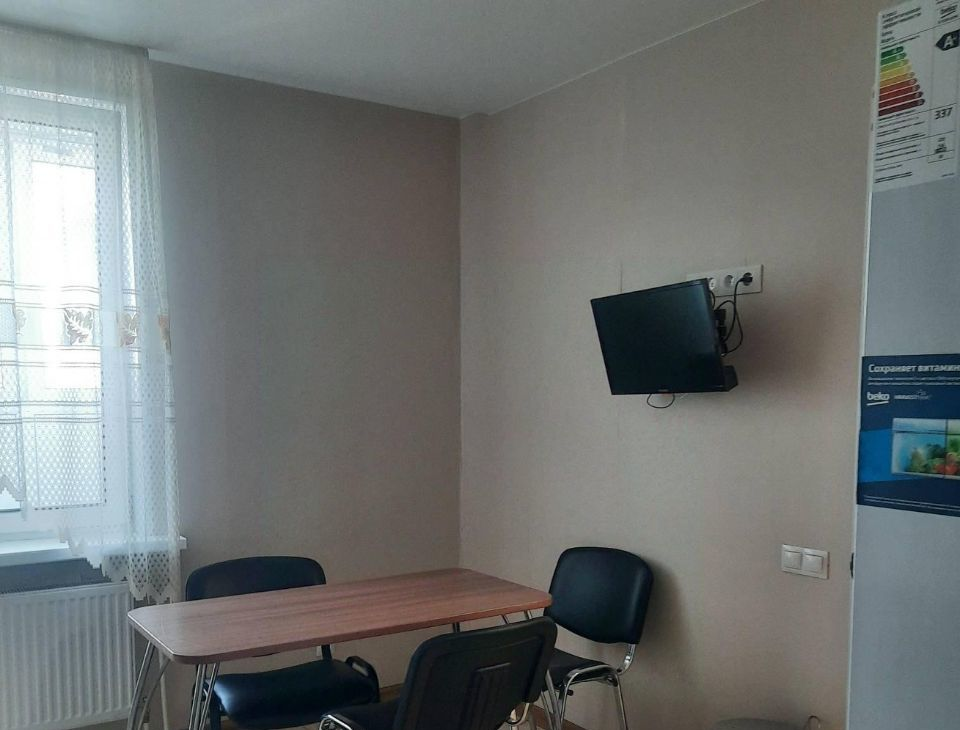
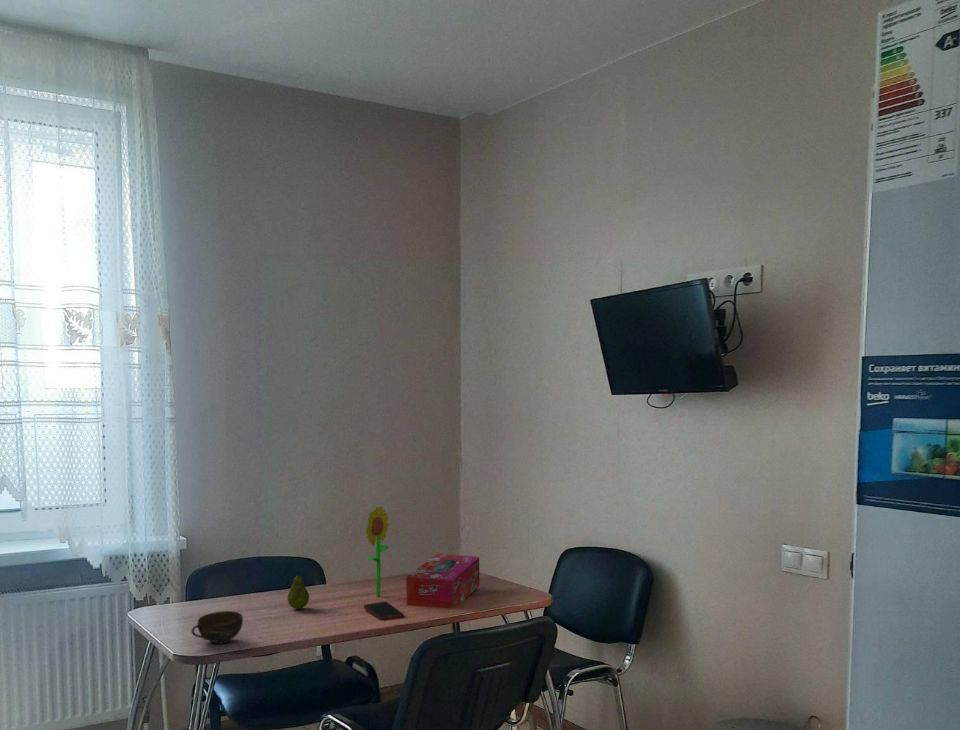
+ flower (377, 550)
+ cup (216, 630)
+ cell phone (383, 611)
+ tissue box (444, 581)
+ fruit (298, 589)
